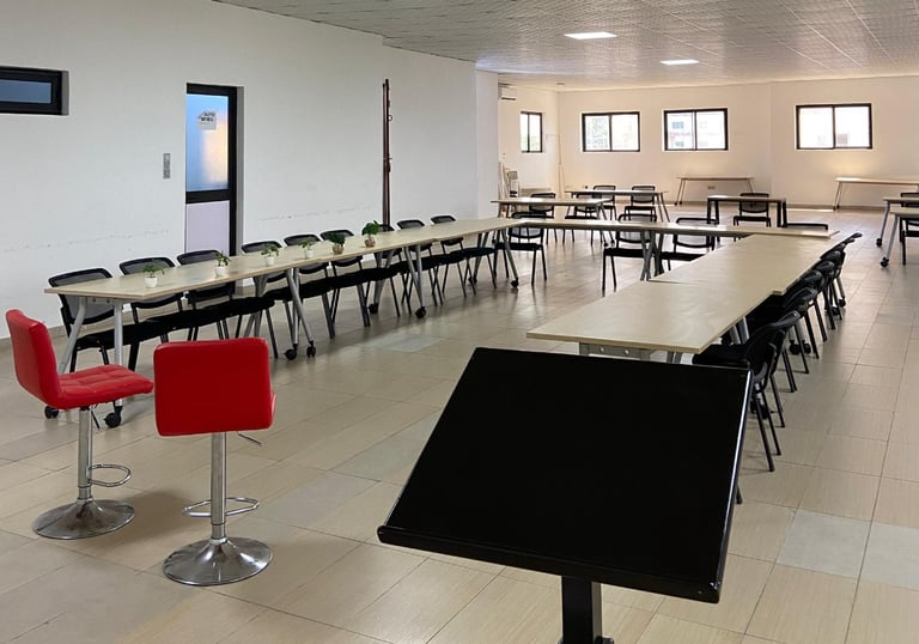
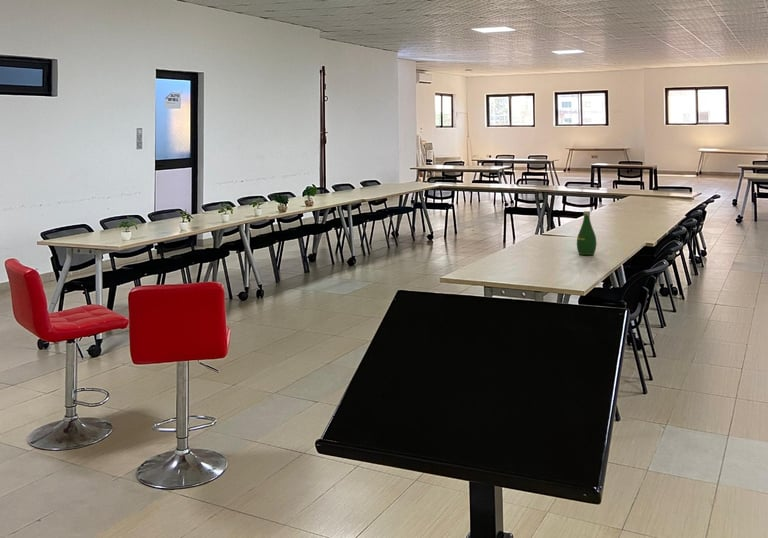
+ bottle (586, 232)
